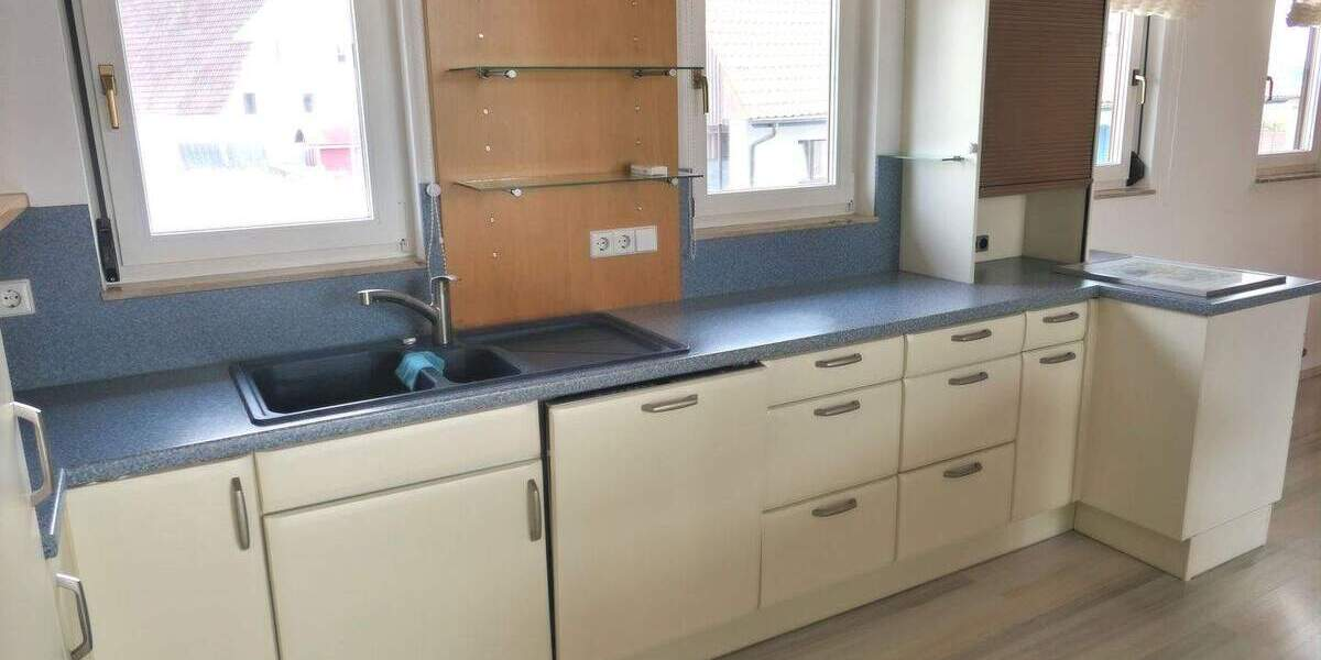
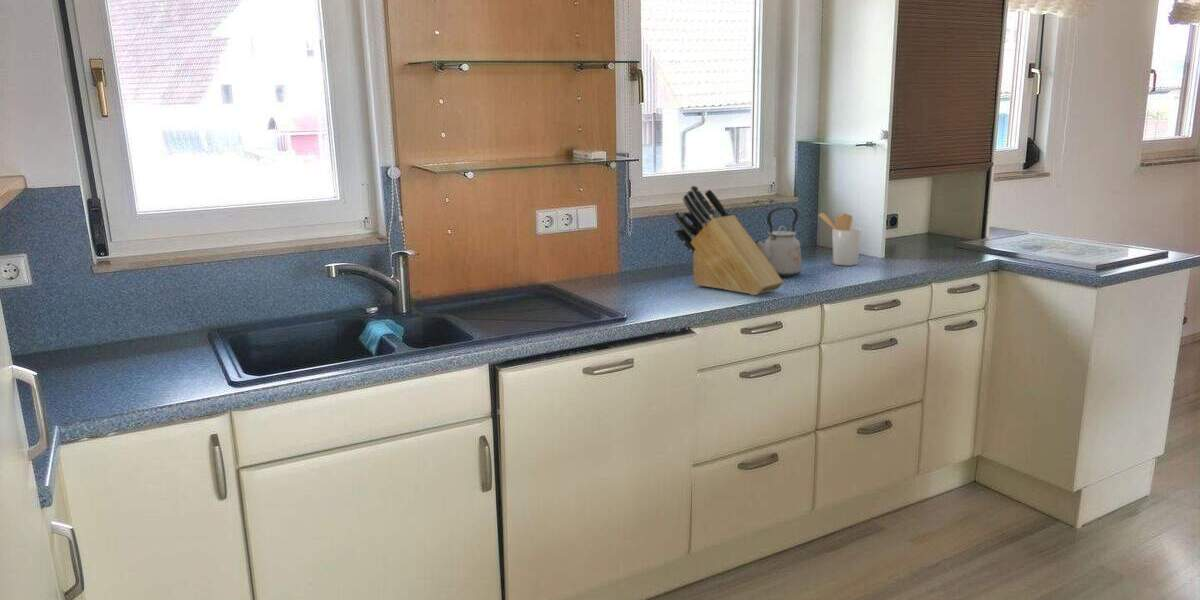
+ kettle (776, 242)
+ utensil holder (838, 237)
+ knife block (726, 237)
